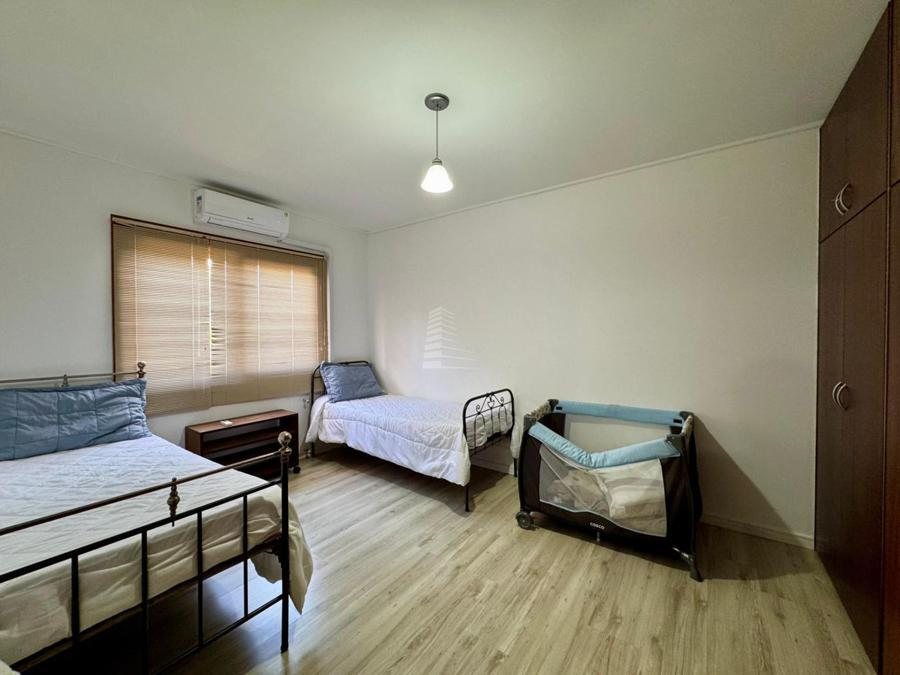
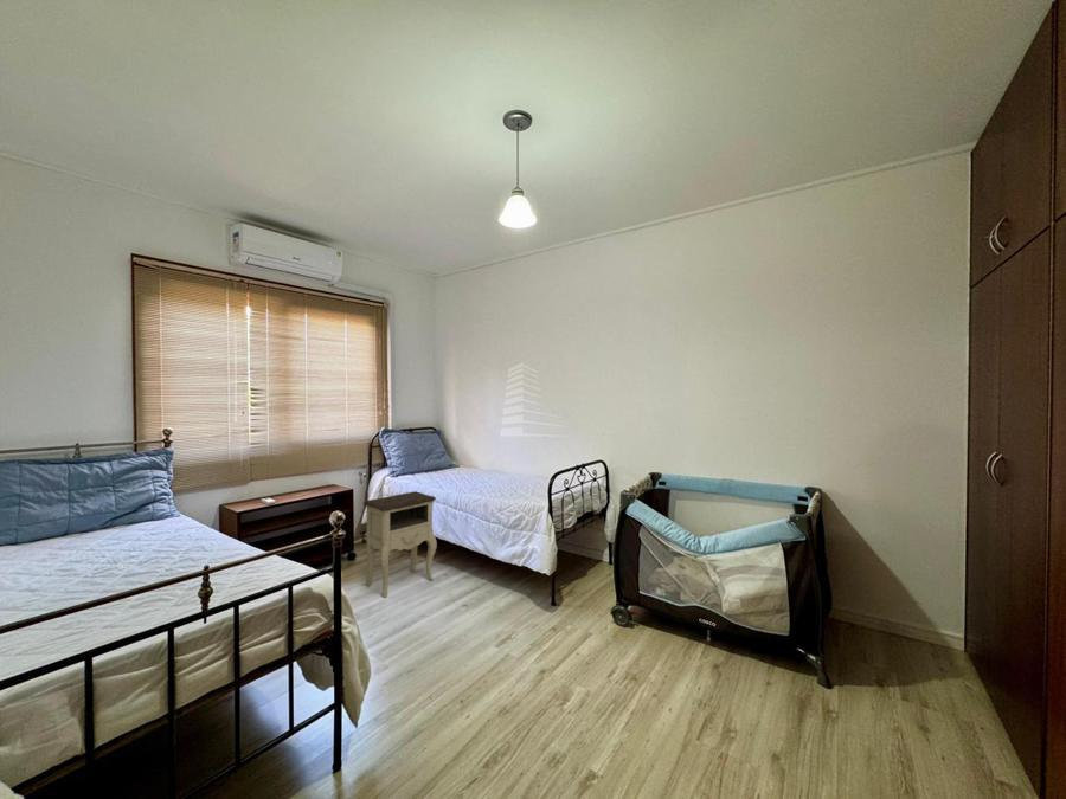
+ nightstand (400, 541)
